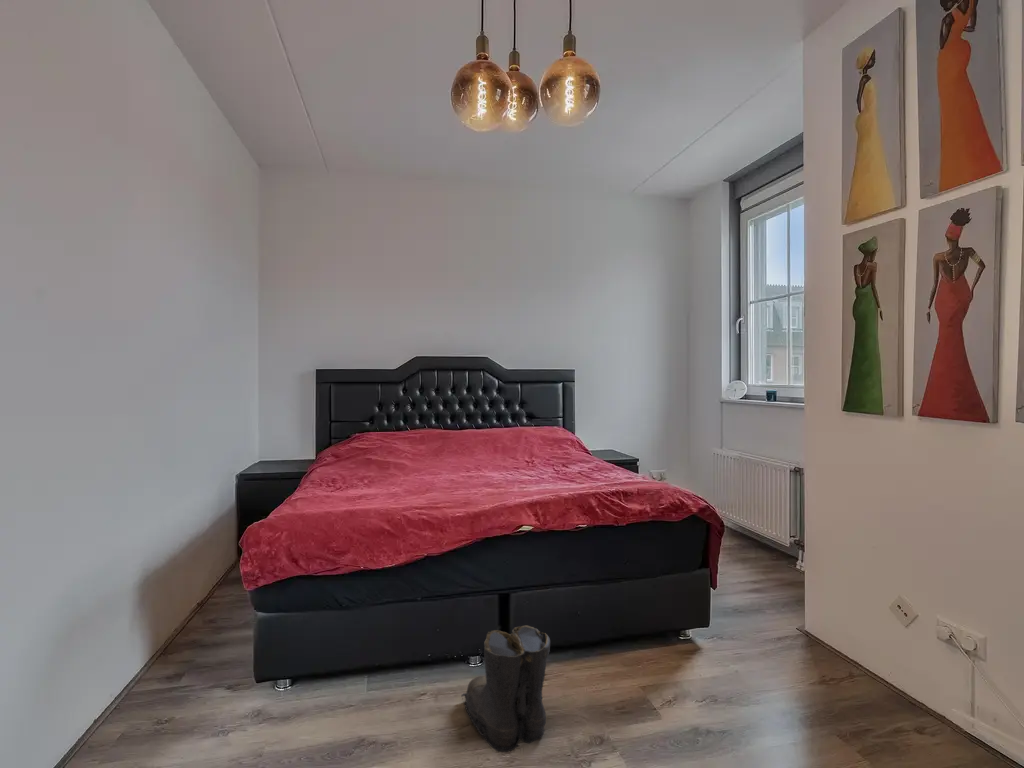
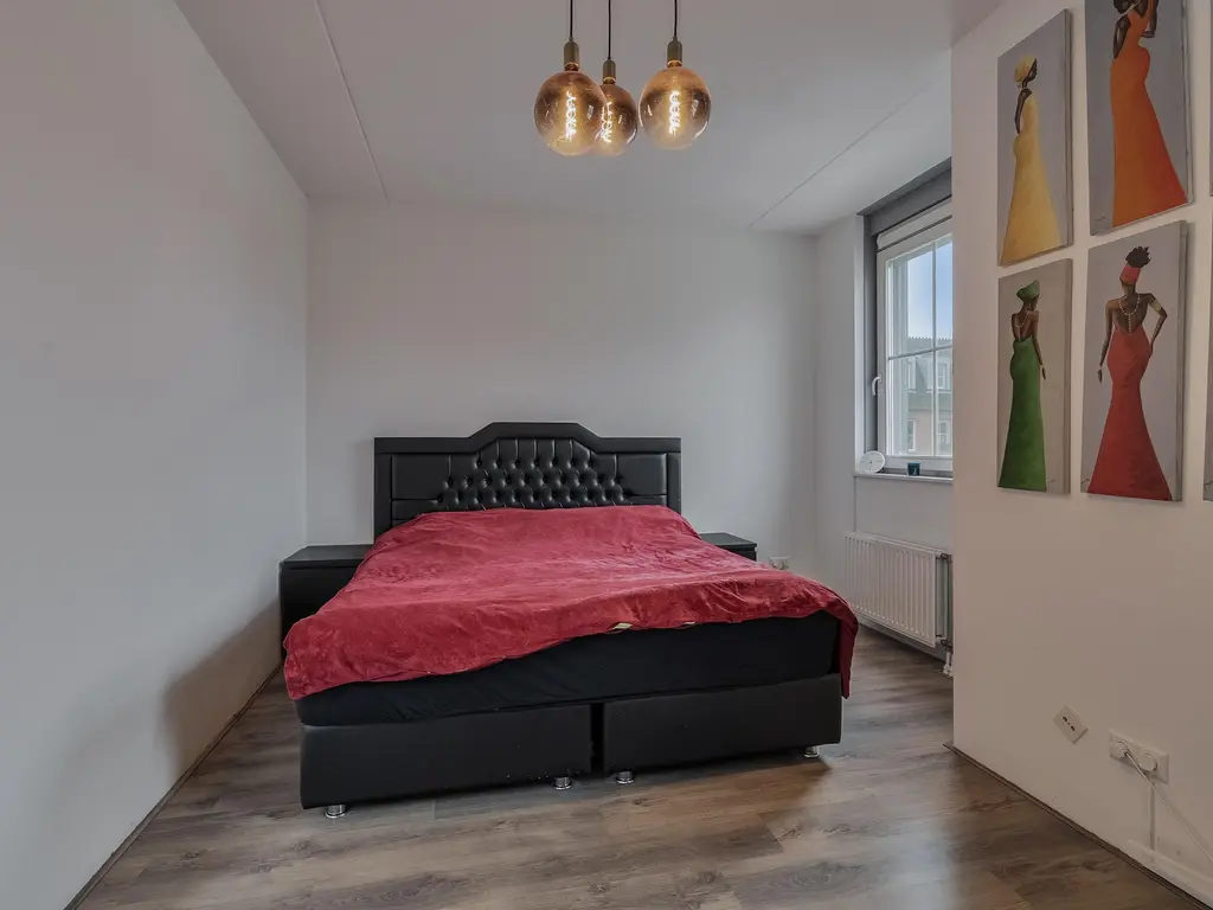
- boots (507, 672)
